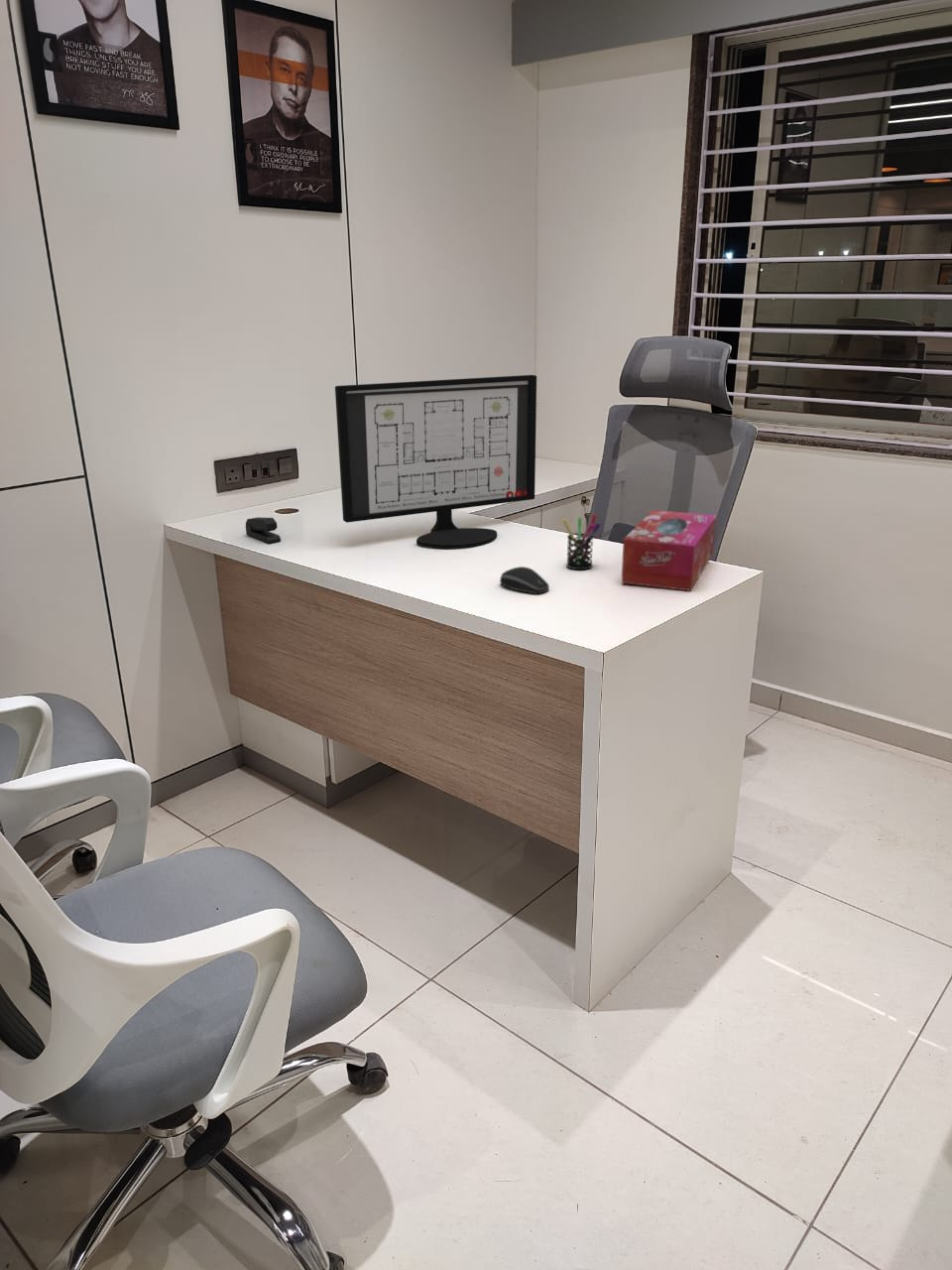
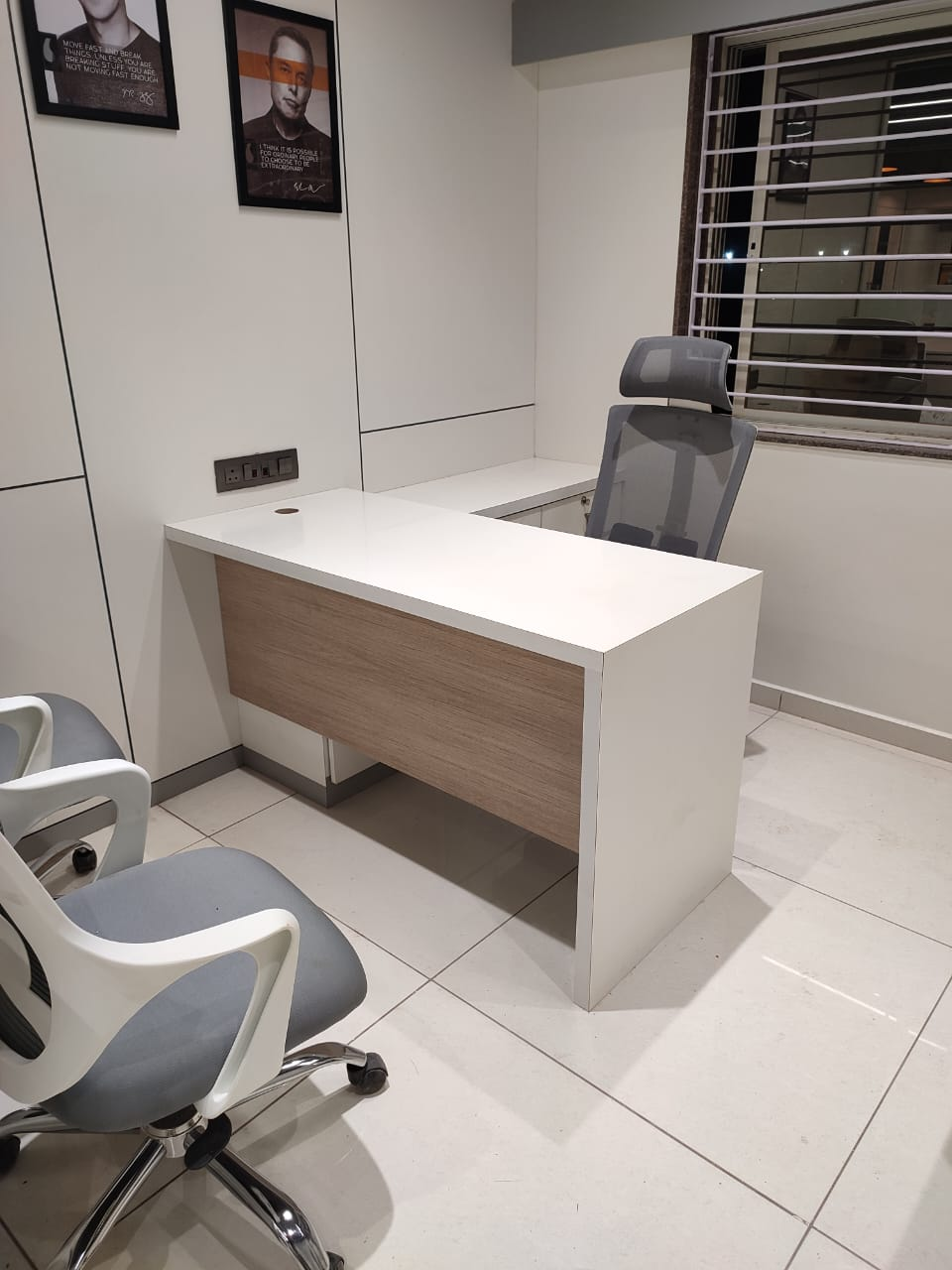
- computer monitor (455, 463)
- pen holder (581, 539)
- computer mouse (524, 577)
- stapler (262, 527)
- tissue box (670, 548)
